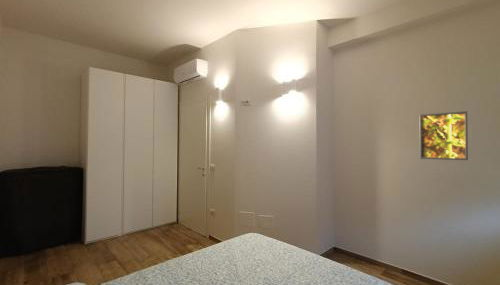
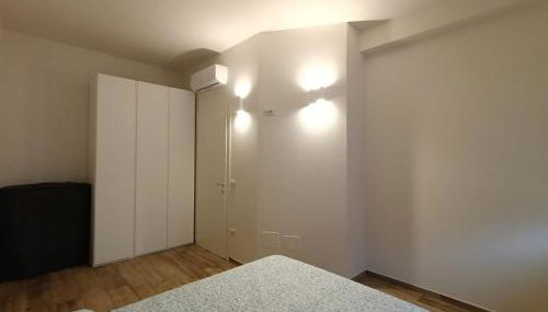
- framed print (442, 136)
